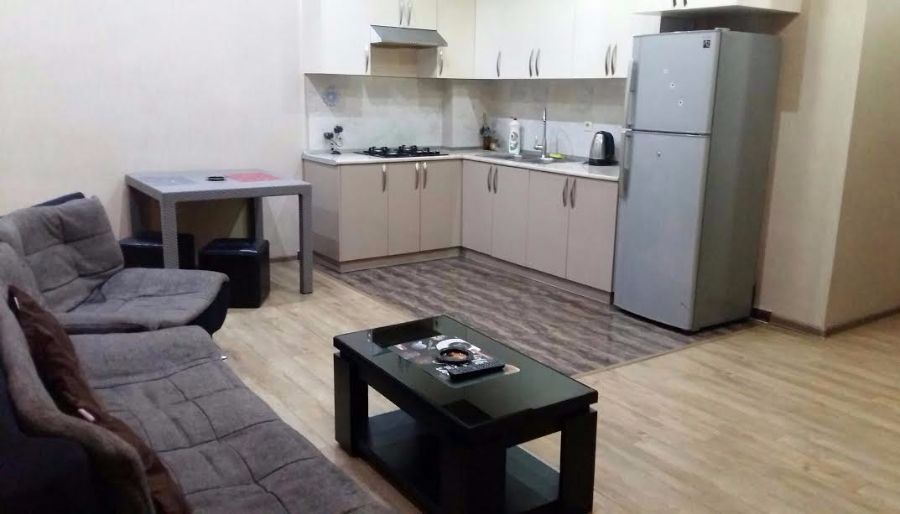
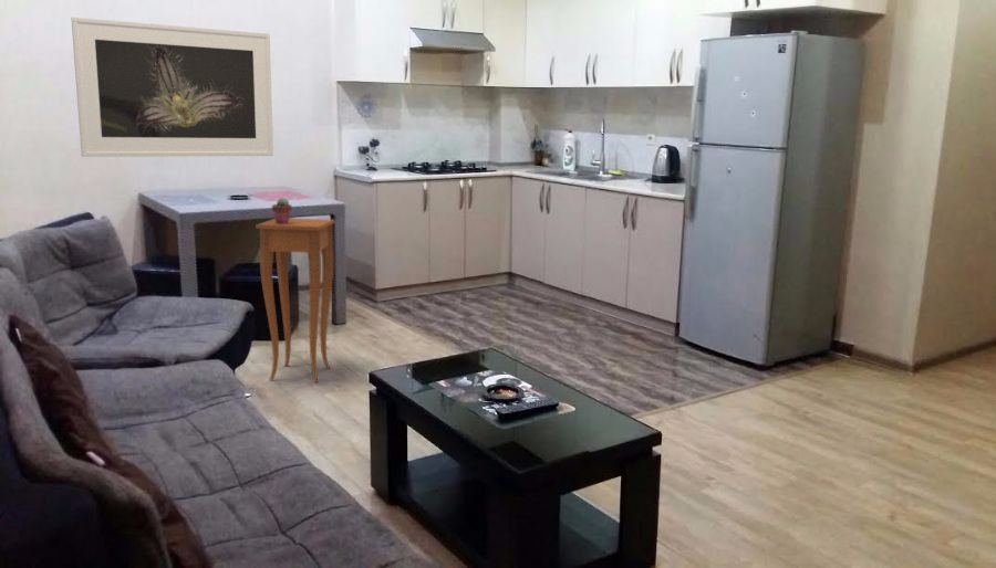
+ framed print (179, 92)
+ side table (288, 299)
+ potted succulent (281, 210)
